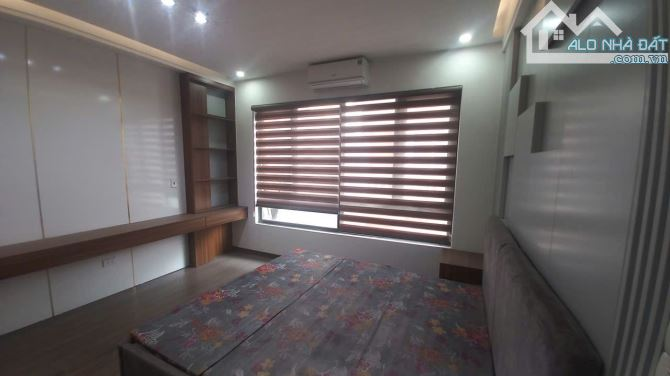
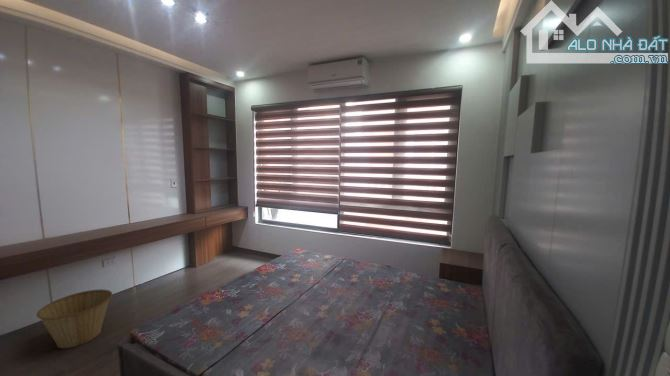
+ basket (78, 319)
